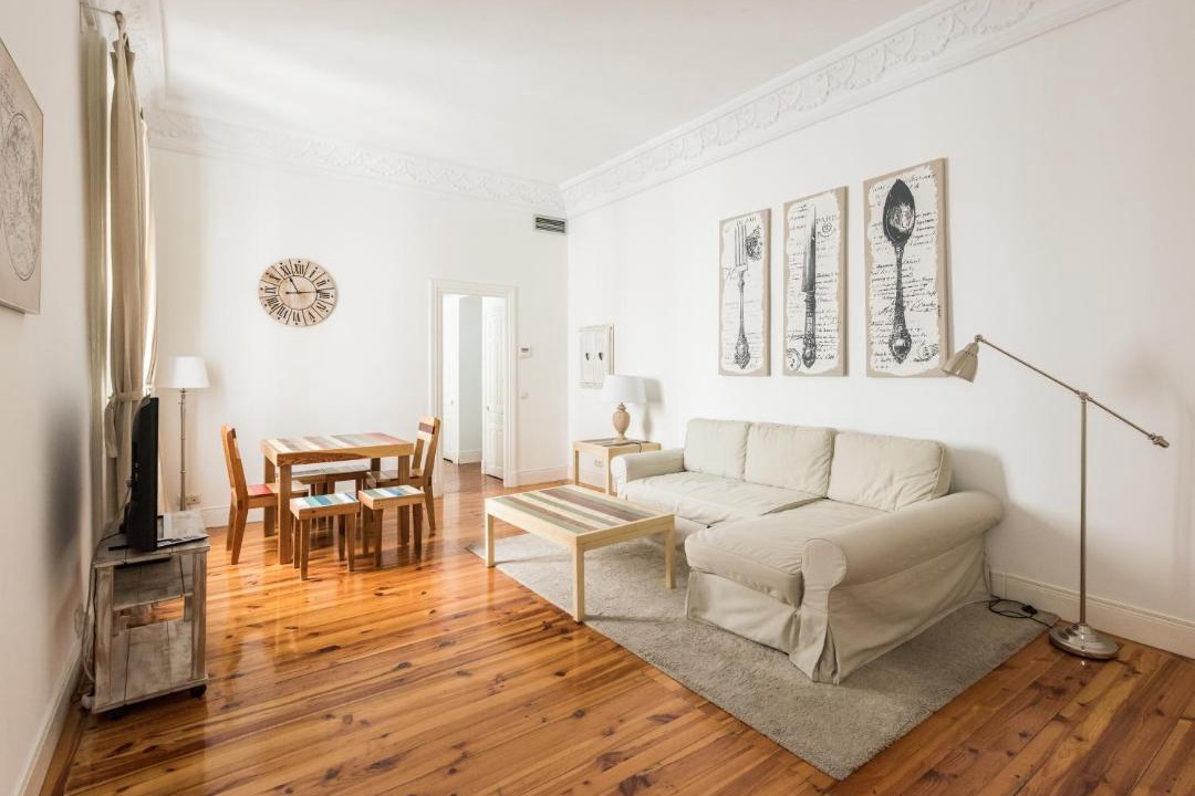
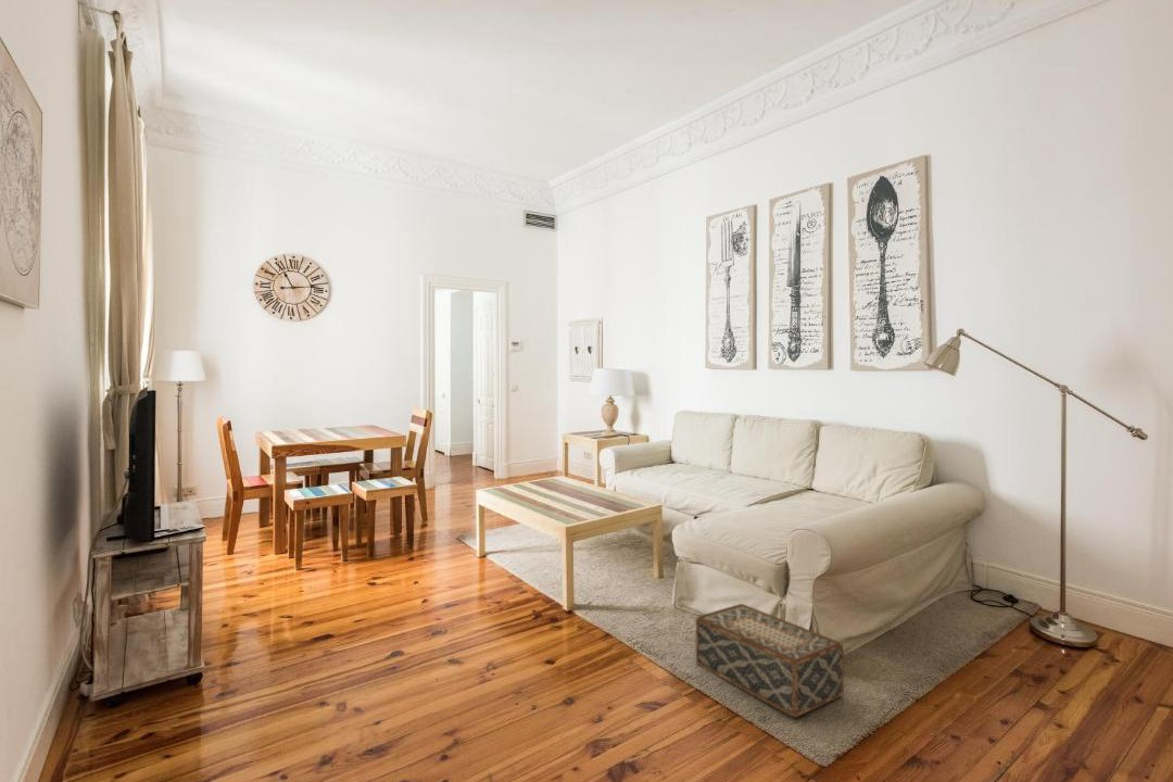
+ woven basket (765, 654)
